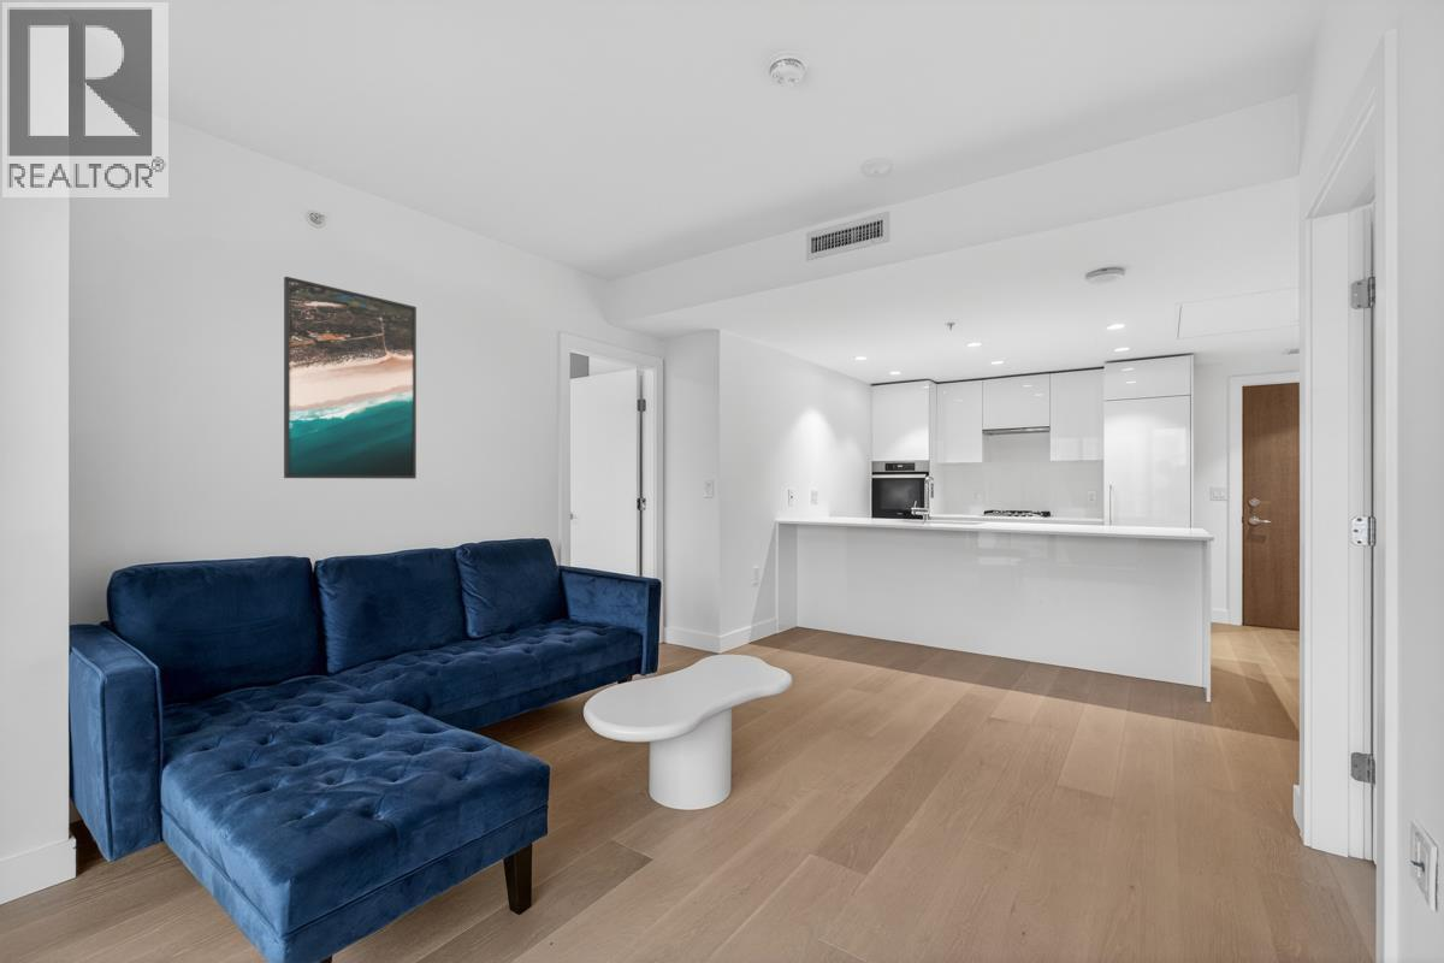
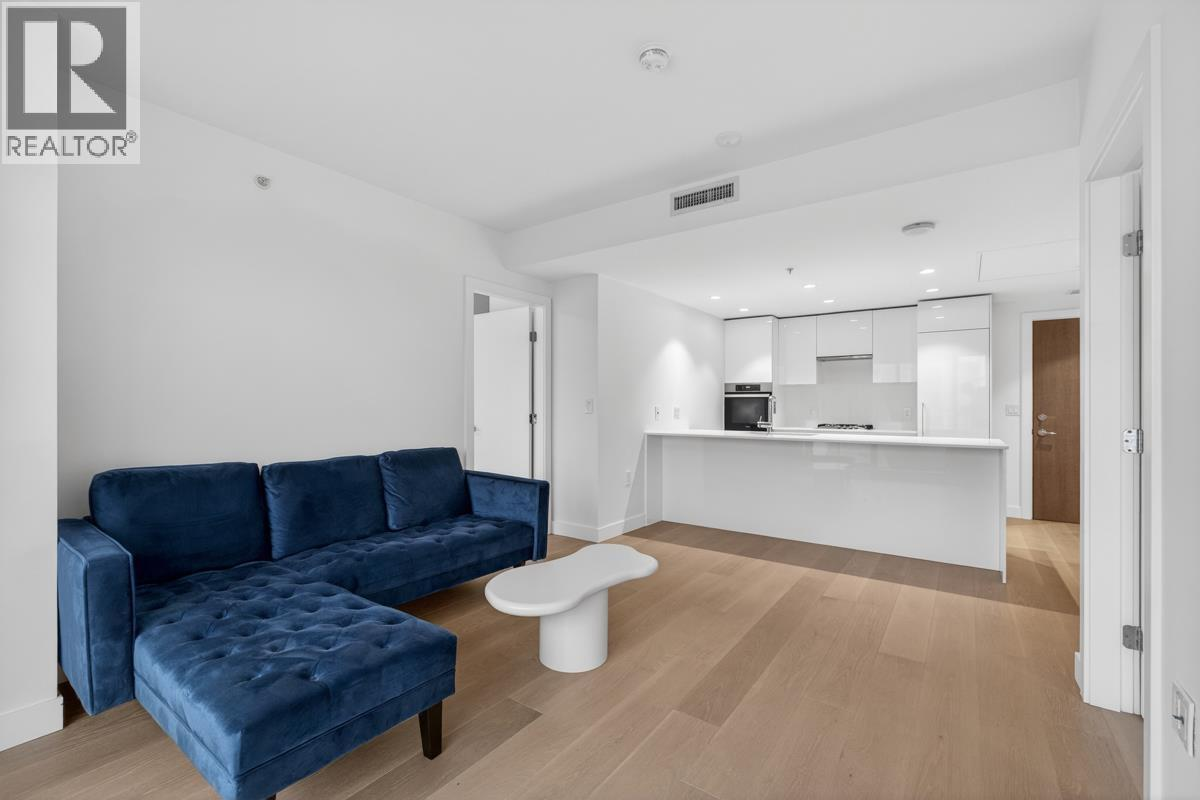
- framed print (355, 385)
